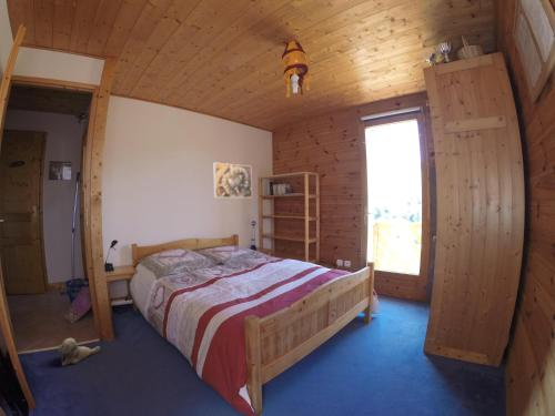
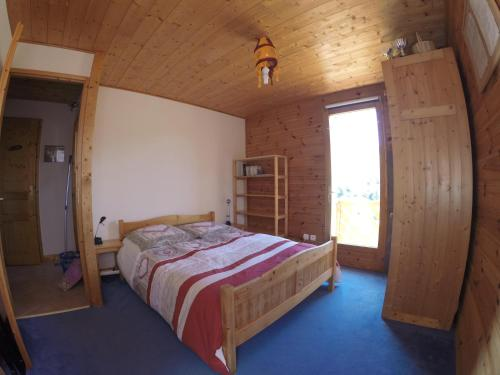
- plush toy (79, 347)
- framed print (233, 181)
